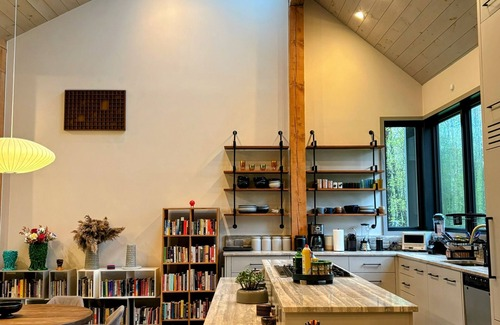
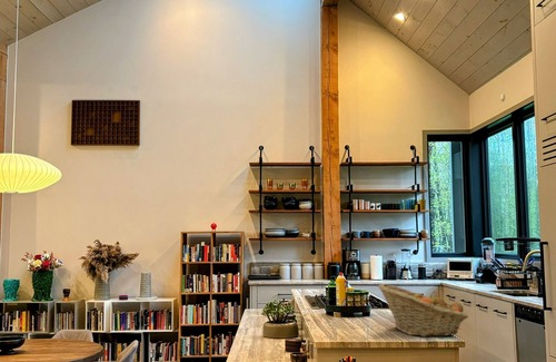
+ fruit basket (420, 307)
